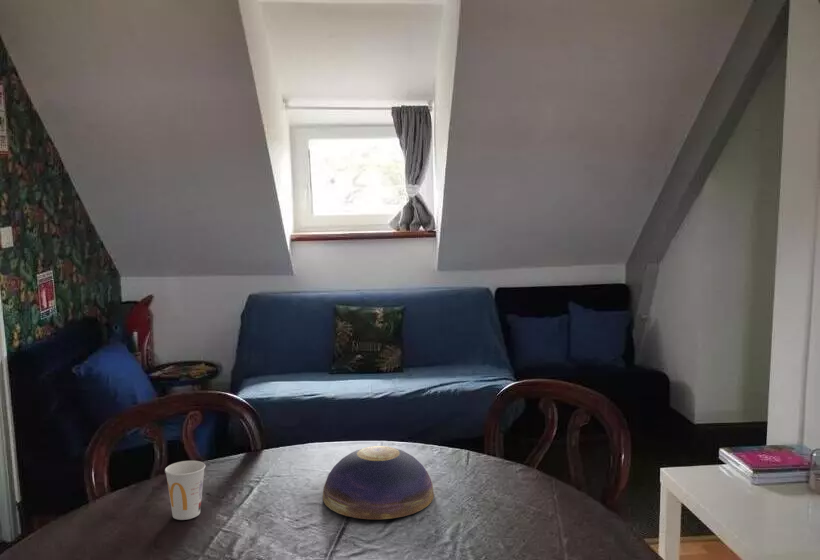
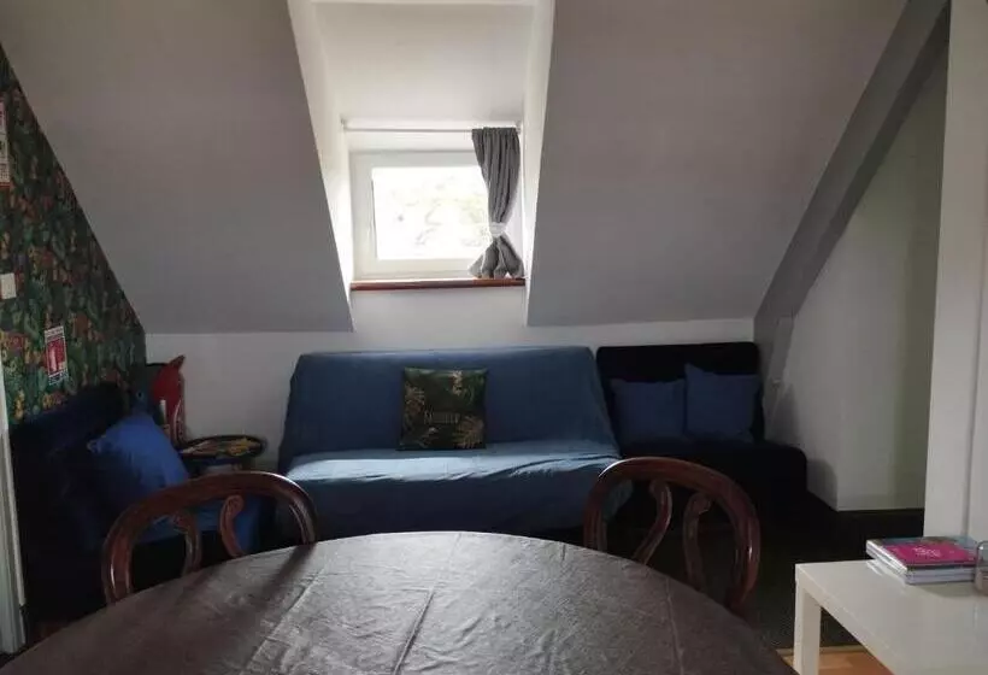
- cup (185, 490)
- decorative bowl (378, 472)
